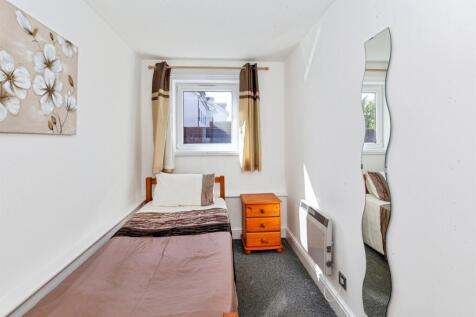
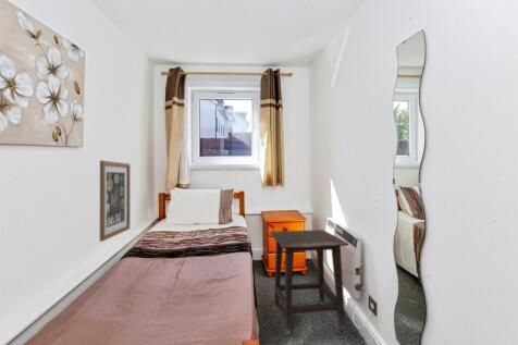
+ side table (306, 283)
+ wall art (116, 198)
